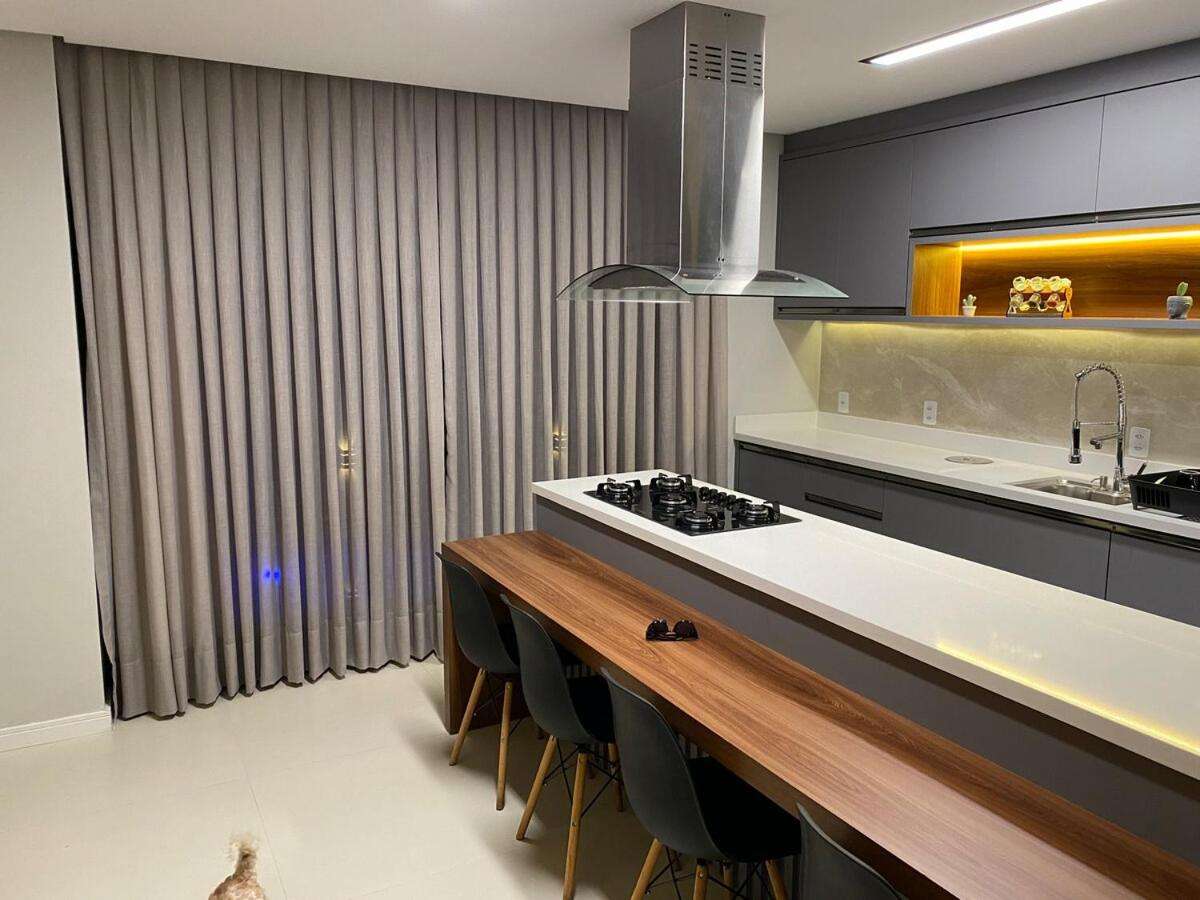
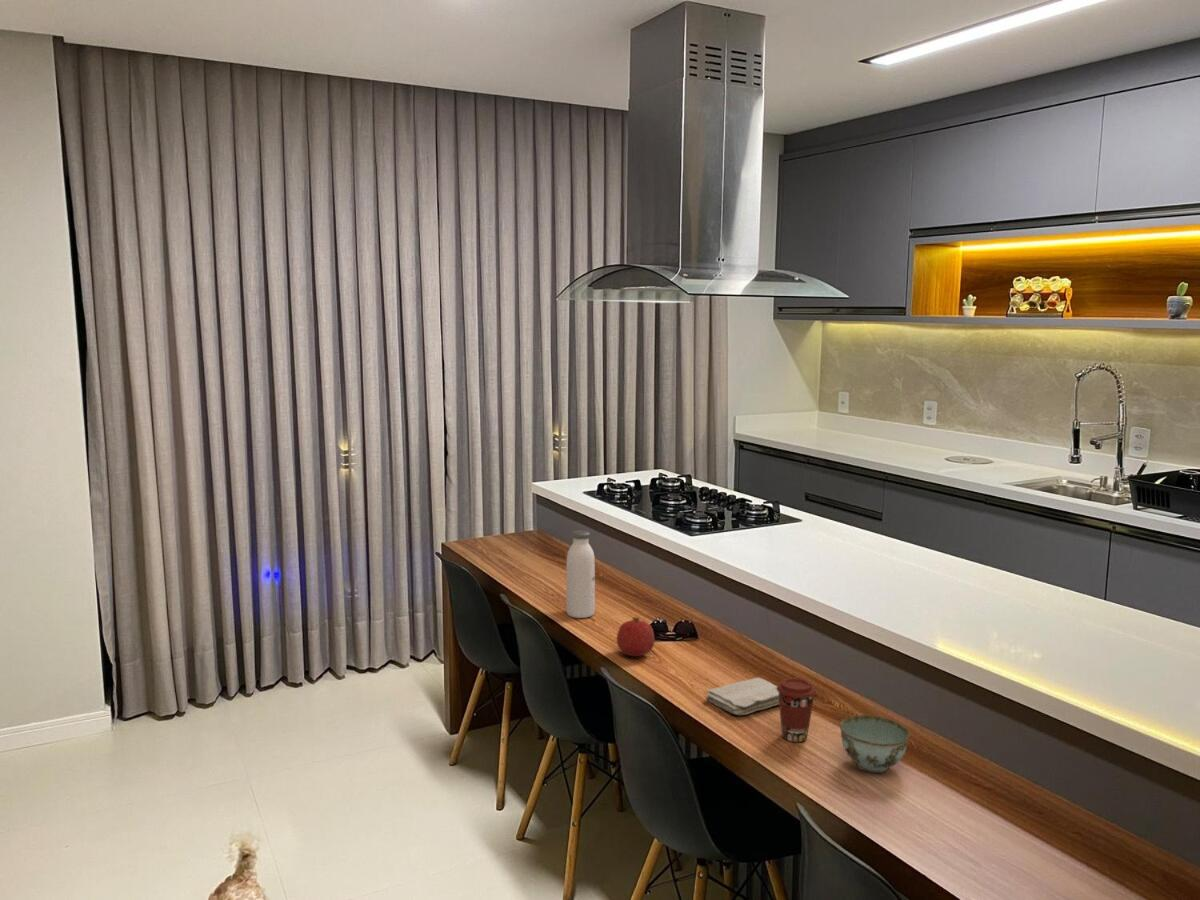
+ fruit (635, 636)
+ washcloth (748, 694)
+ water bottle (580, 572)
+ bowl (873, 747)
+ coffee cup (795, 710)
